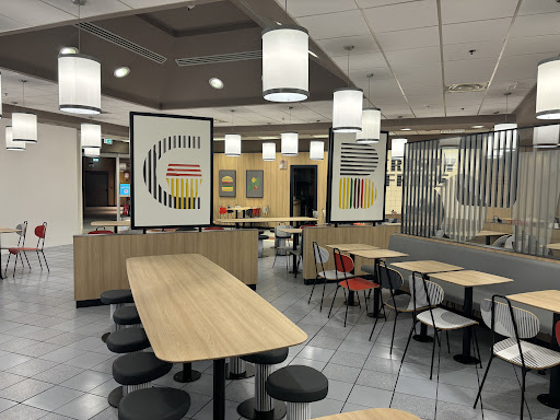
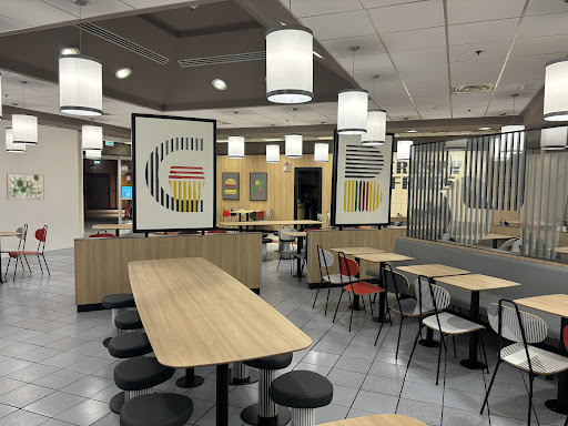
+ wall art (26, 186)
